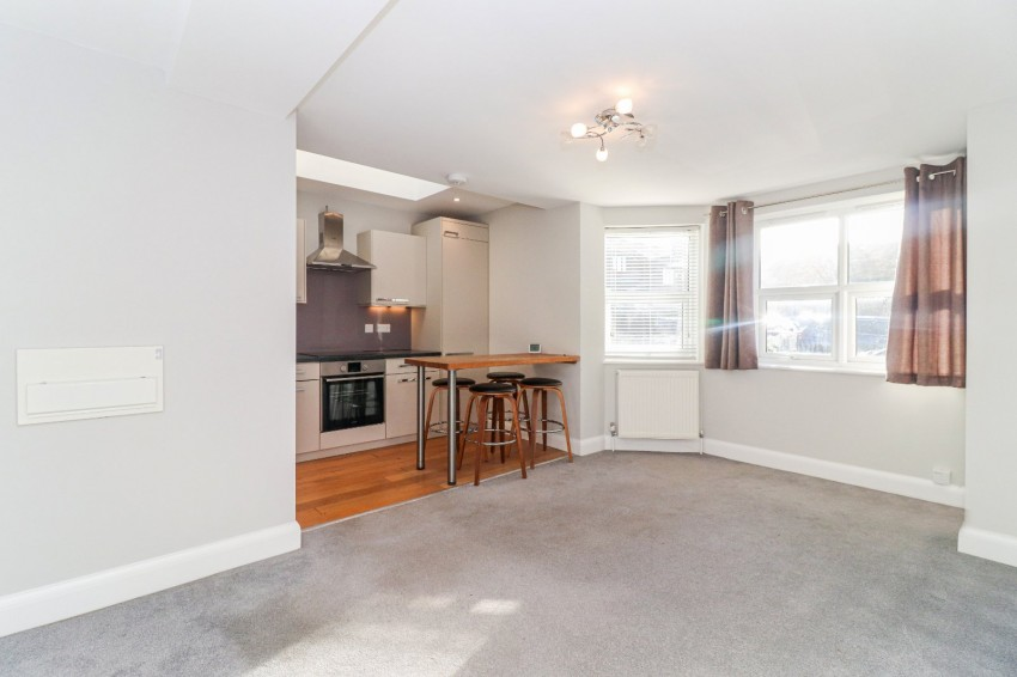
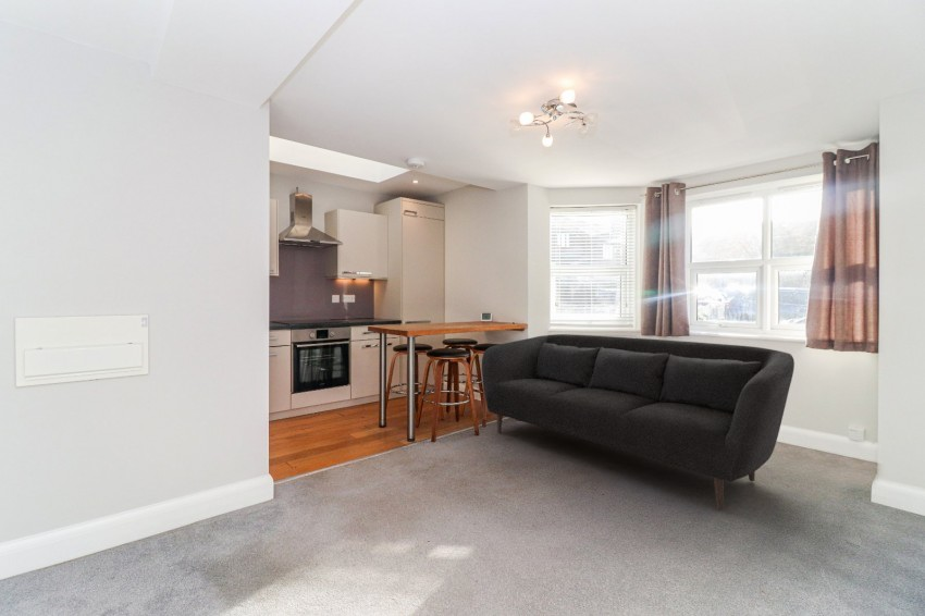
+ sofa (613, 396)
